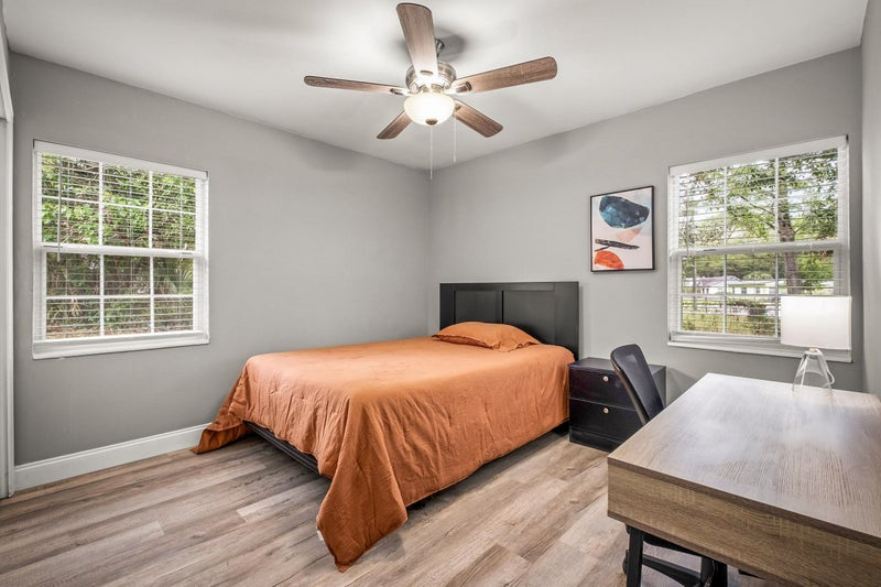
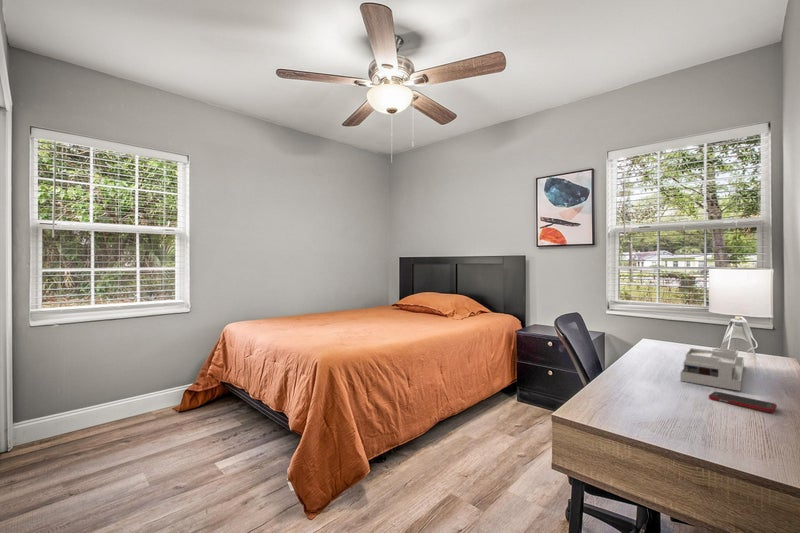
+ cell phone (741, 401)
+ desk organizer (714, 361)
